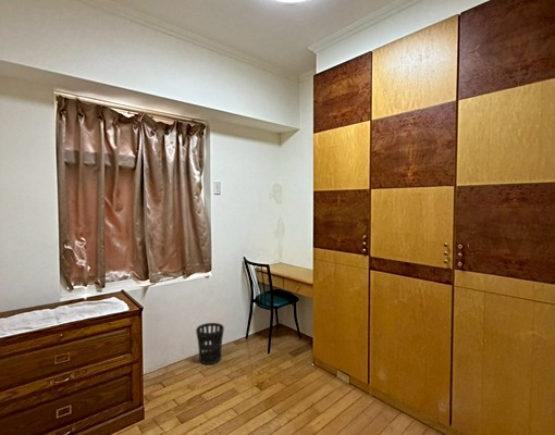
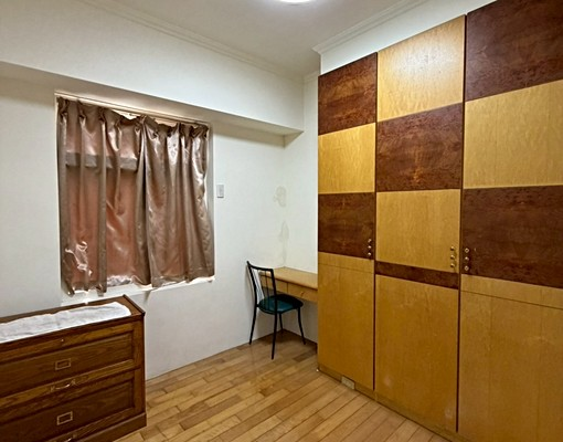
- wastebasket (209, 343)
